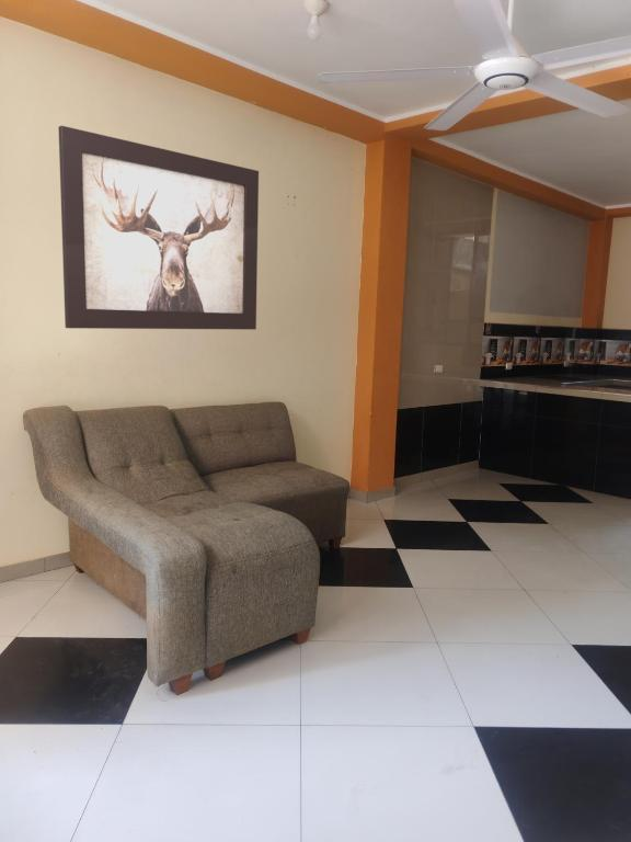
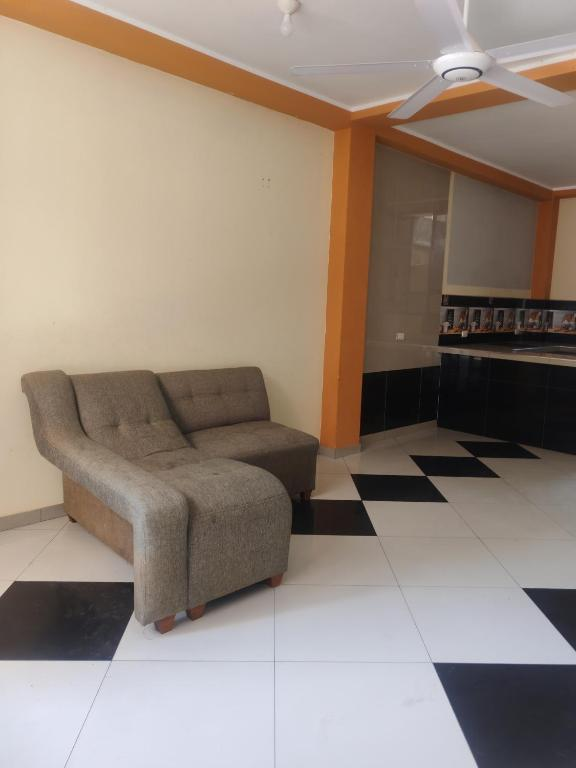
- wall art (171, 241)
